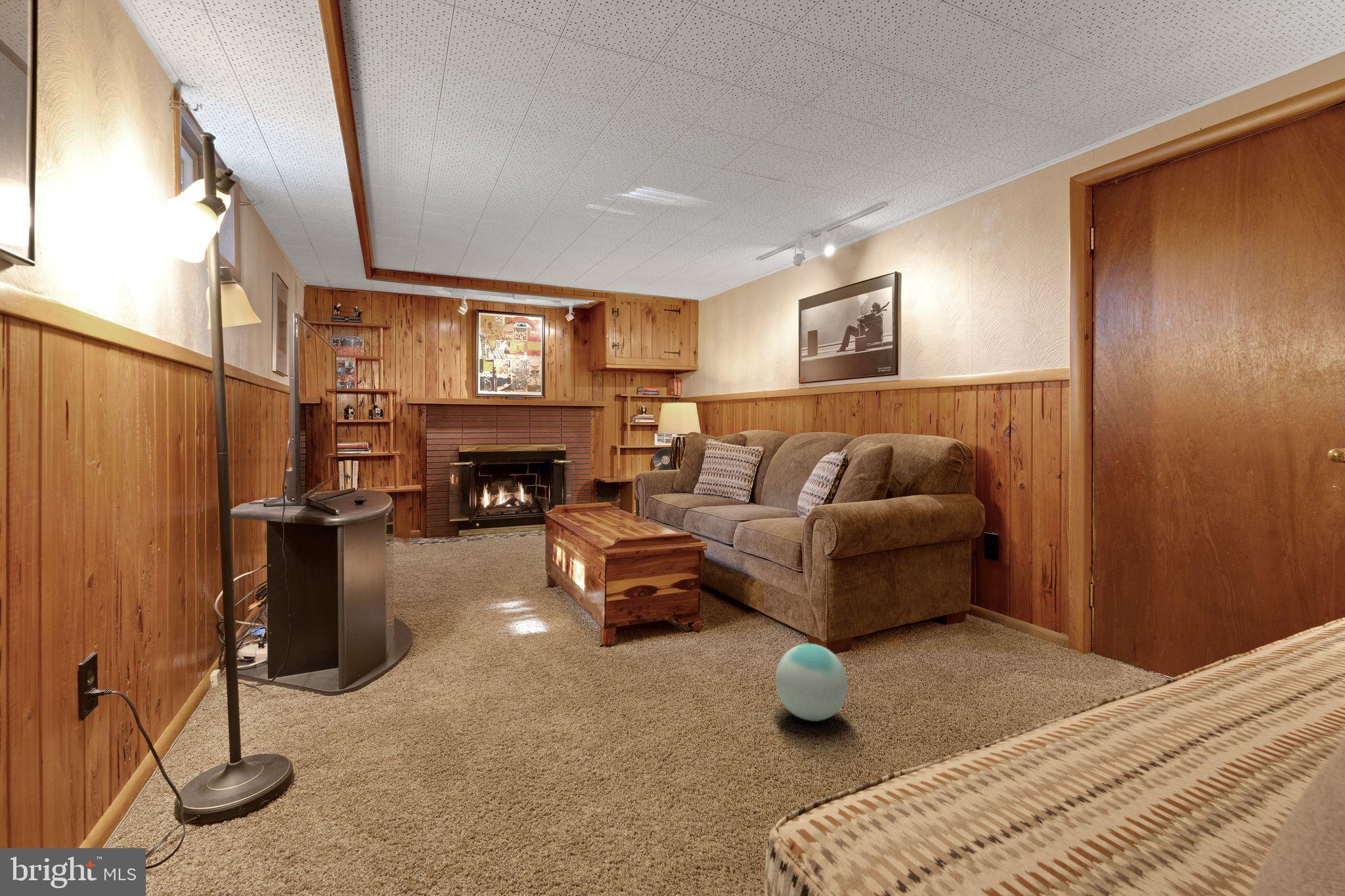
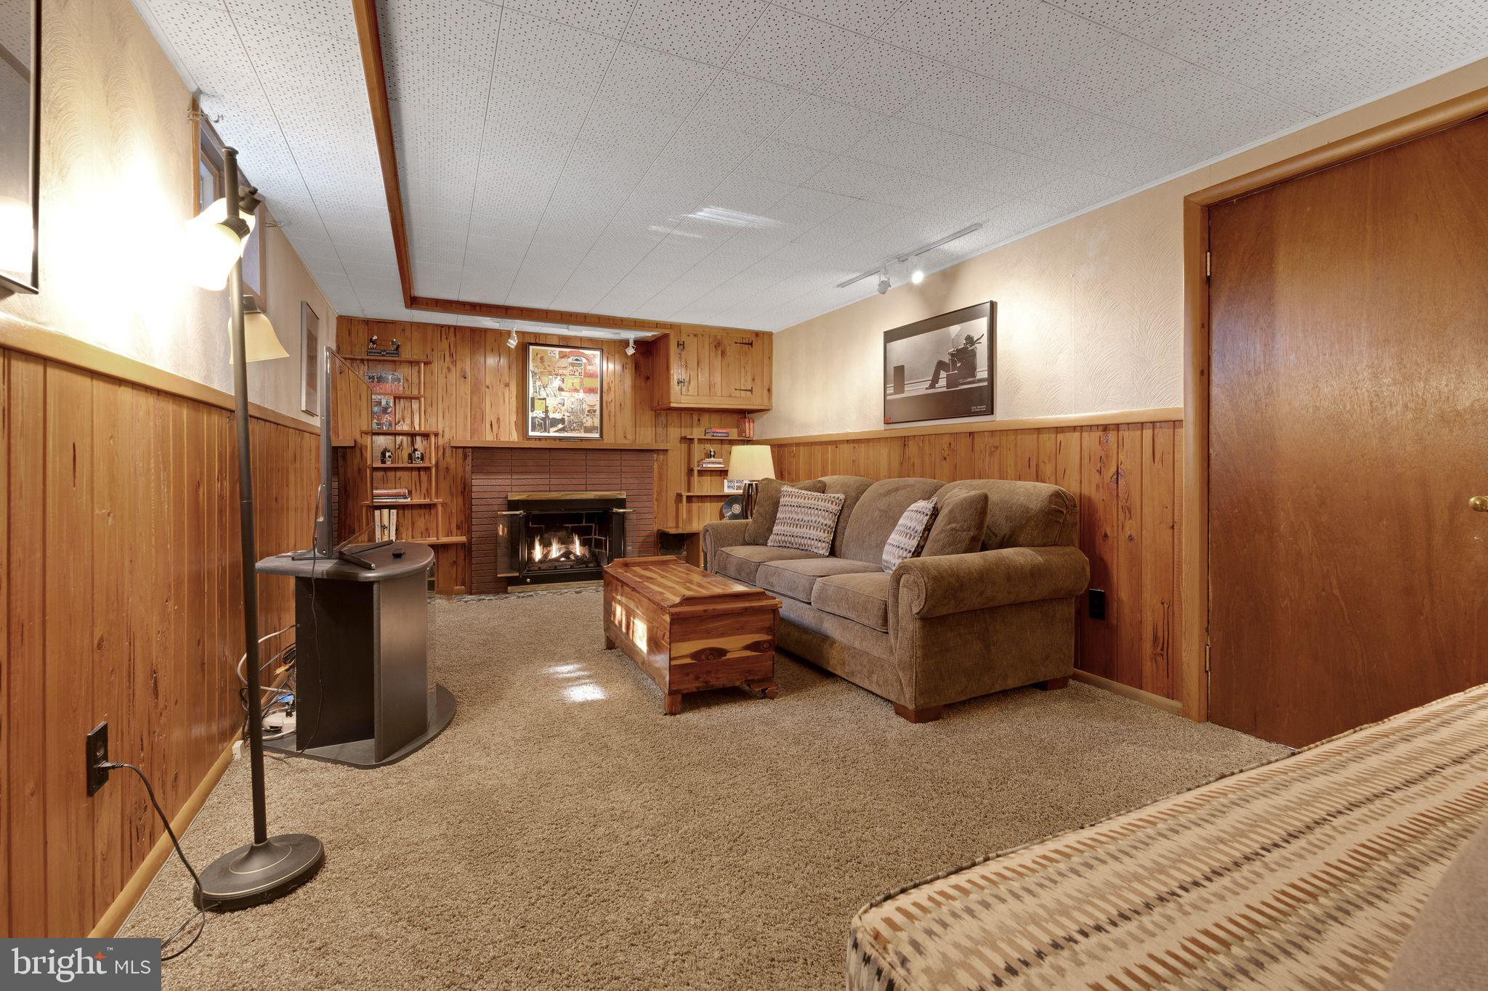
- ball (811, 681)
